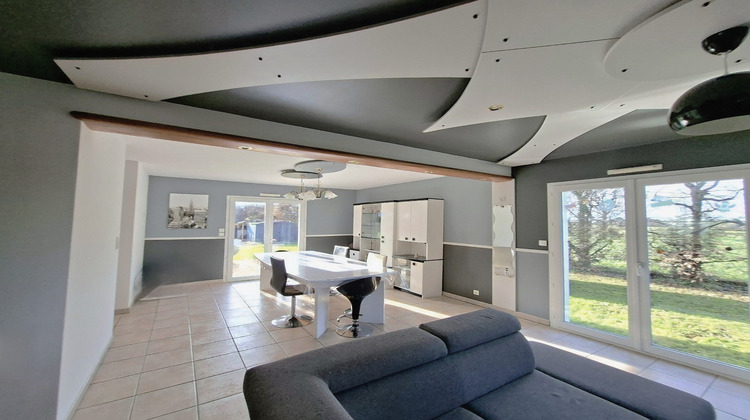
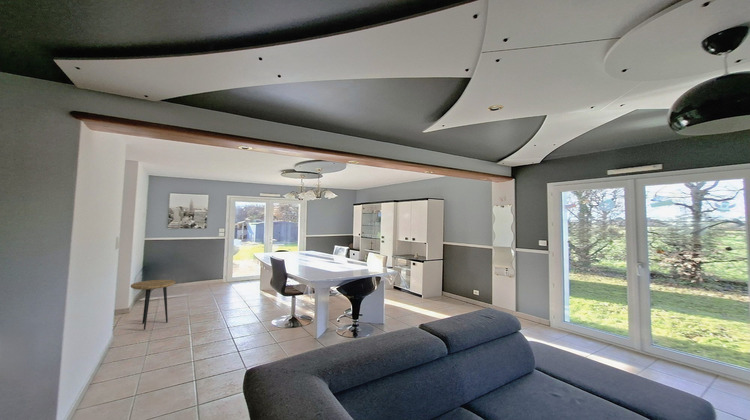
+ side table (148, 304)
